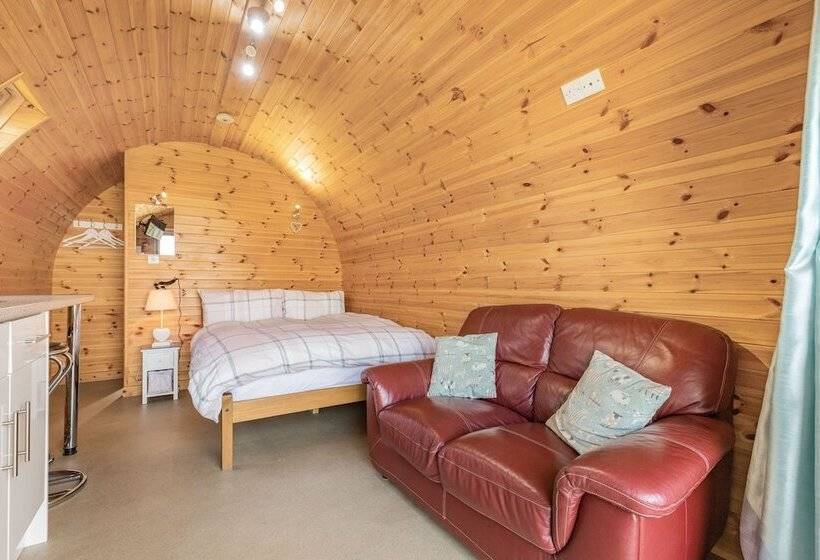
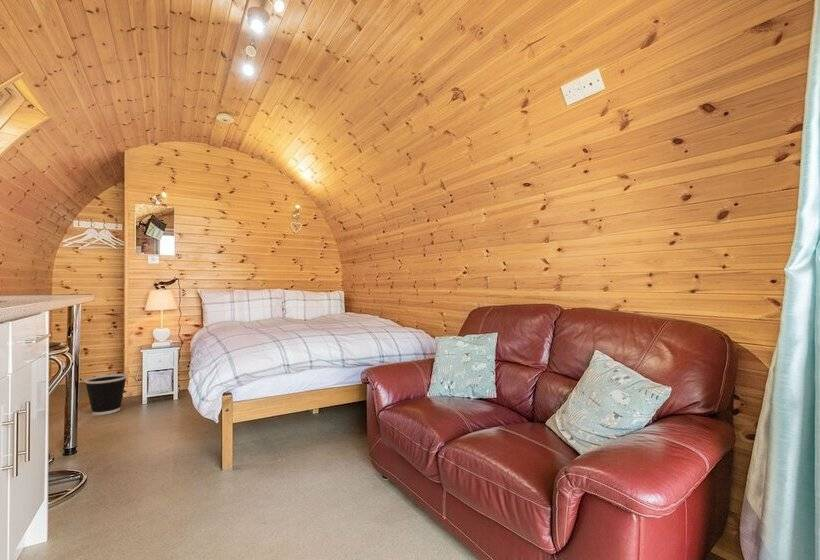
+ wastebasket (106, 394)
